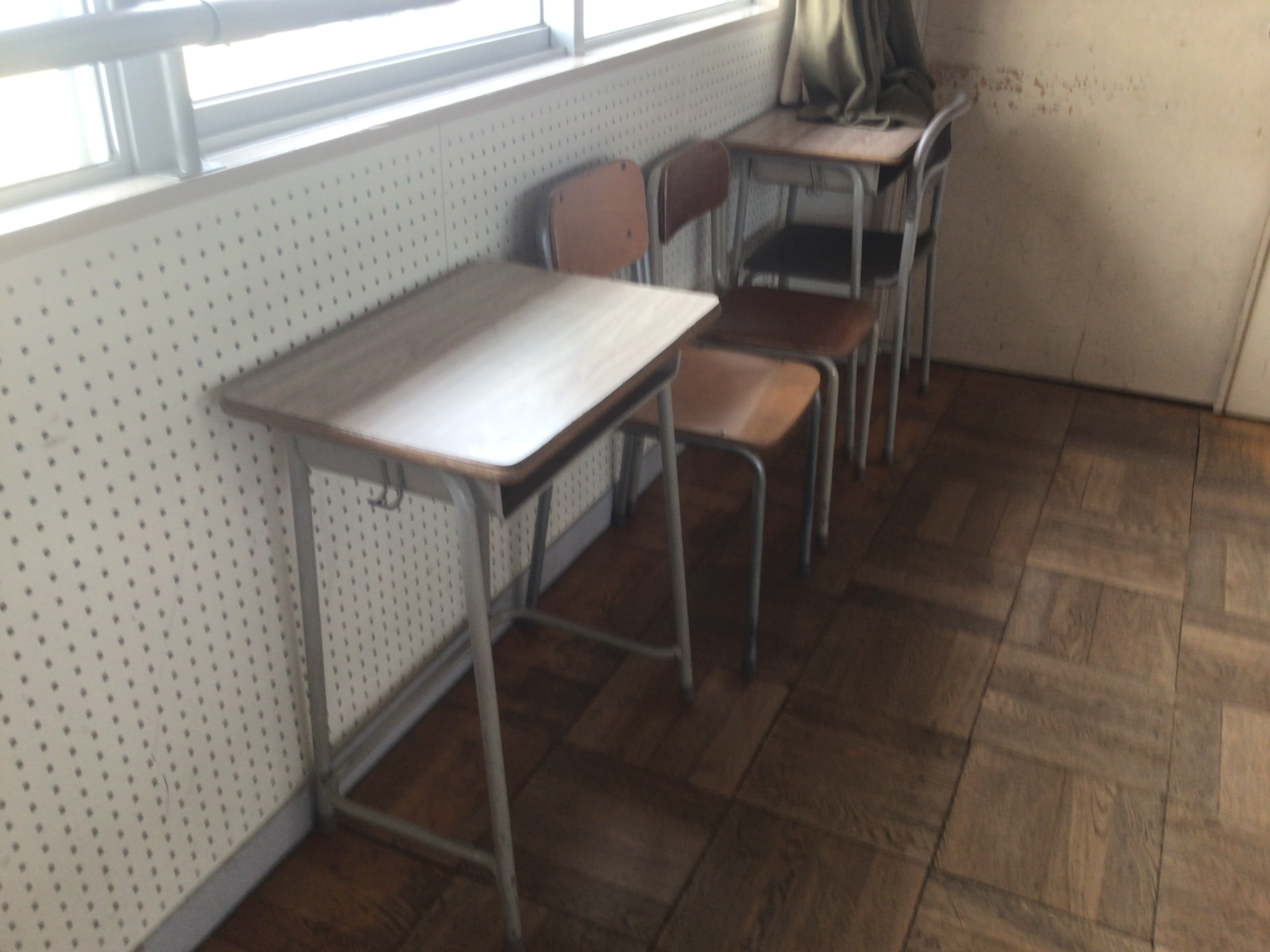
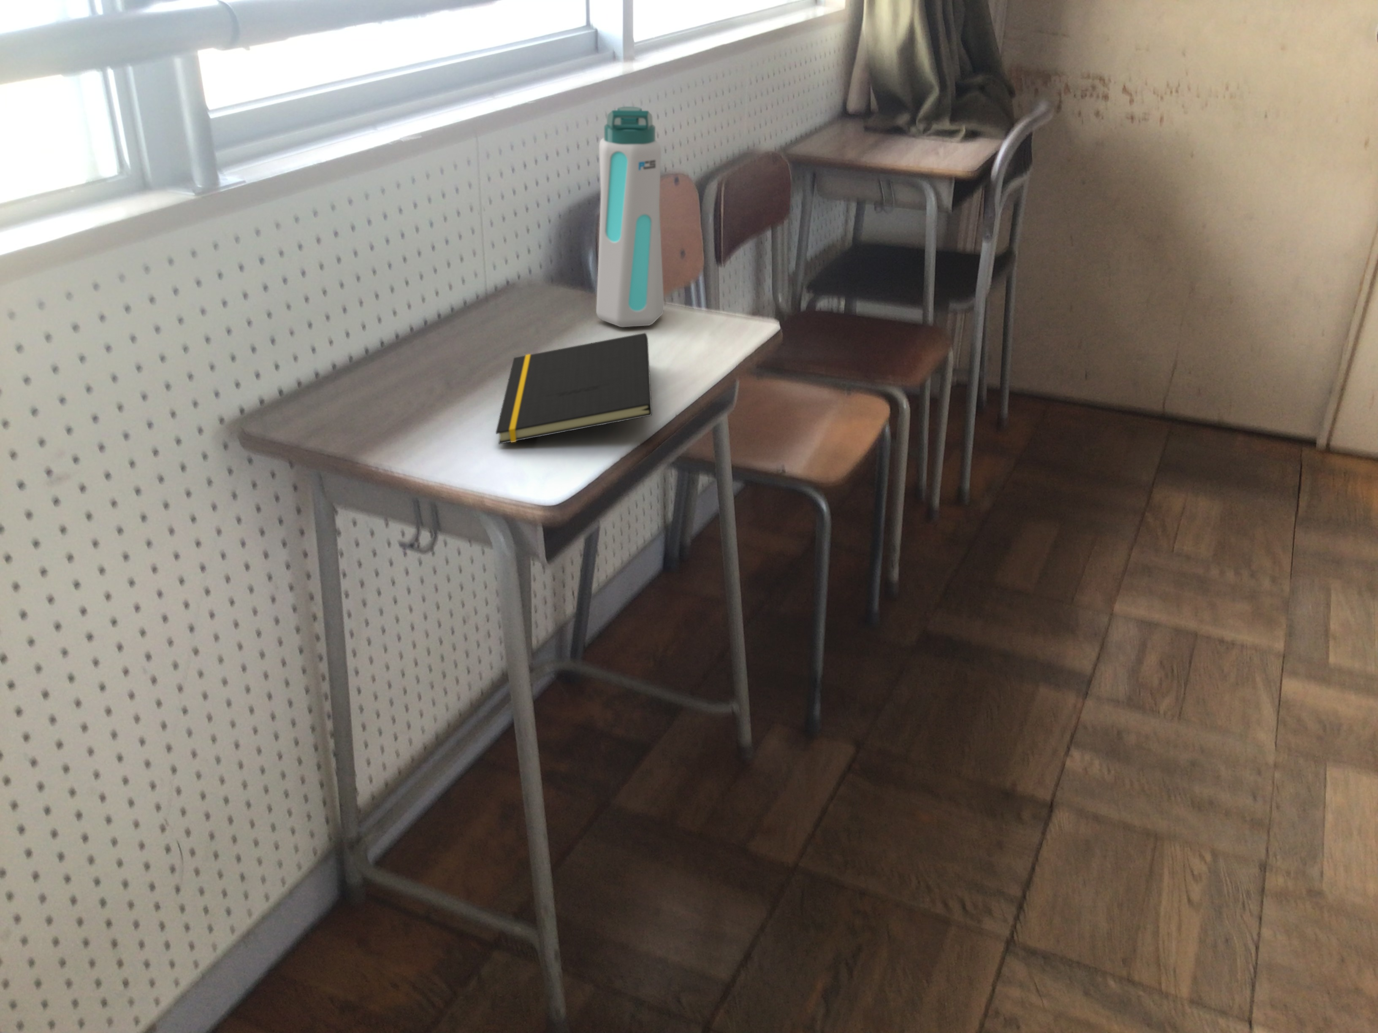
+ water bottle (630, 217)
+ notepad (577, 384)
